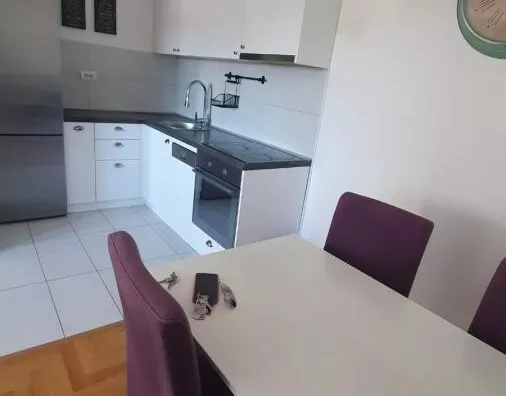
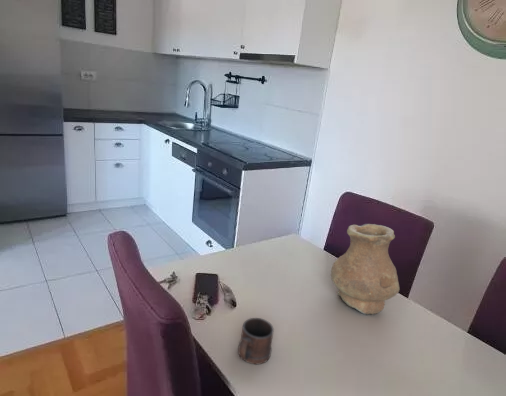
+ mug (252, 341)
+ vase (367, 266)
